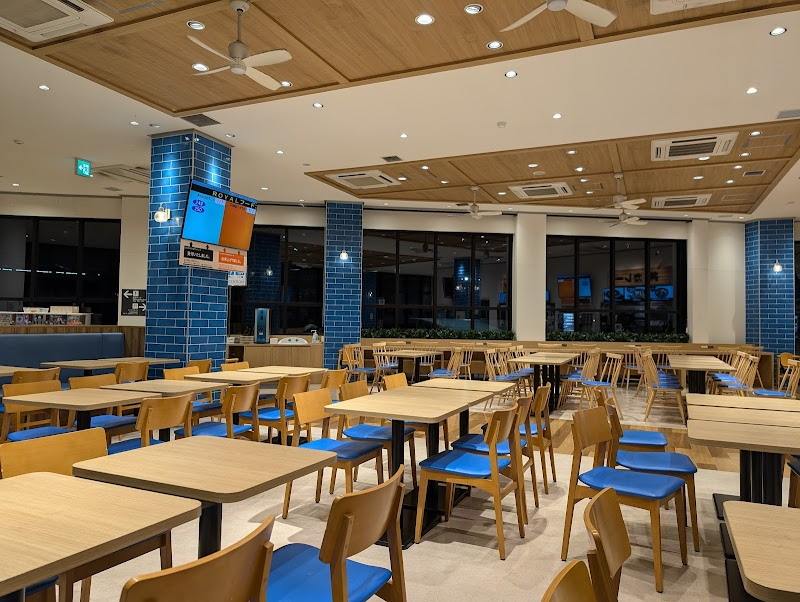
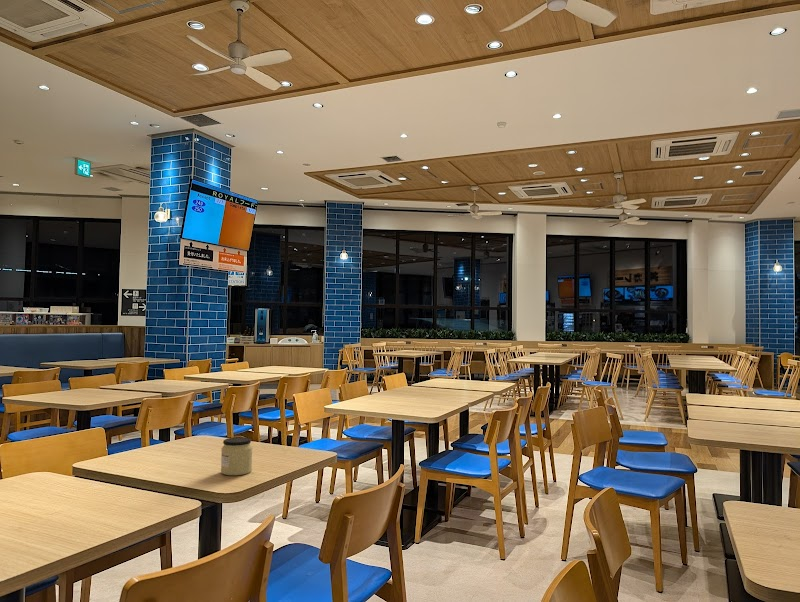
+ jar (236, 455)
